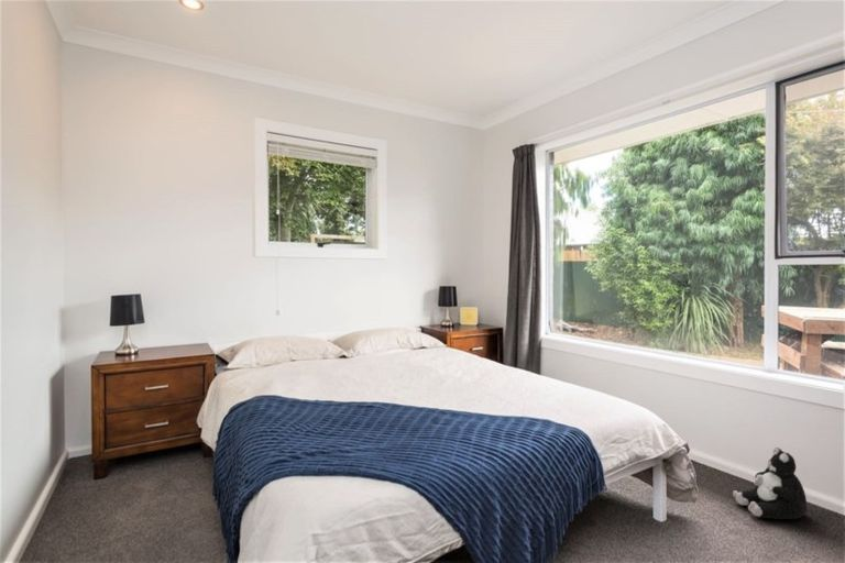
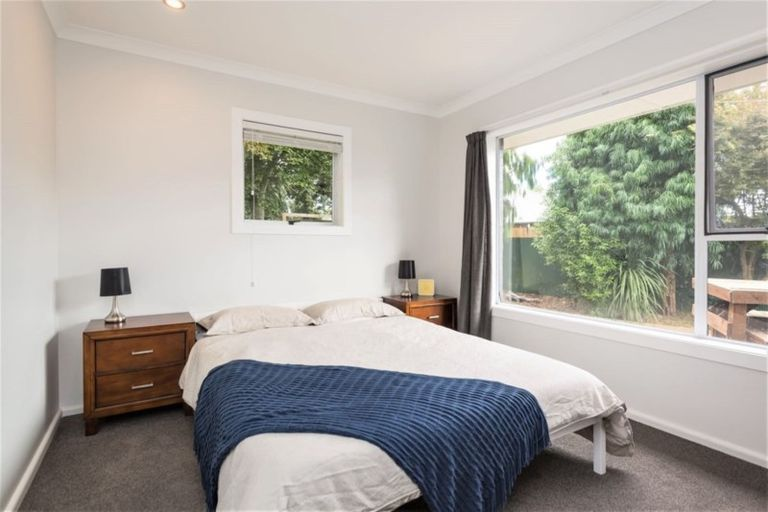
- plush toy (771, 481)
